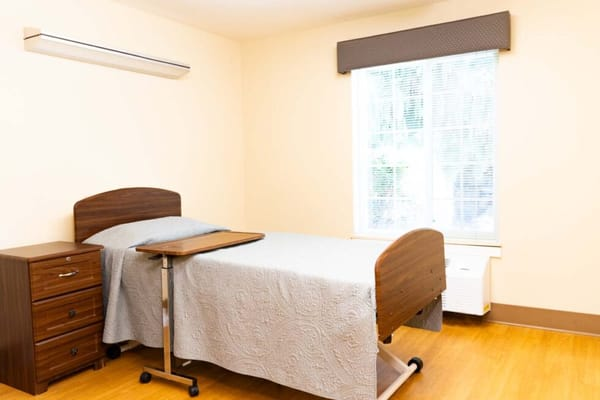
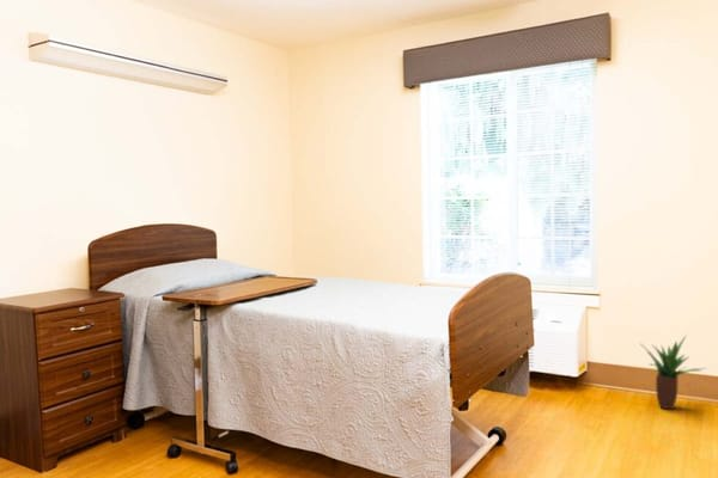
+ potted plant (671, 370)
